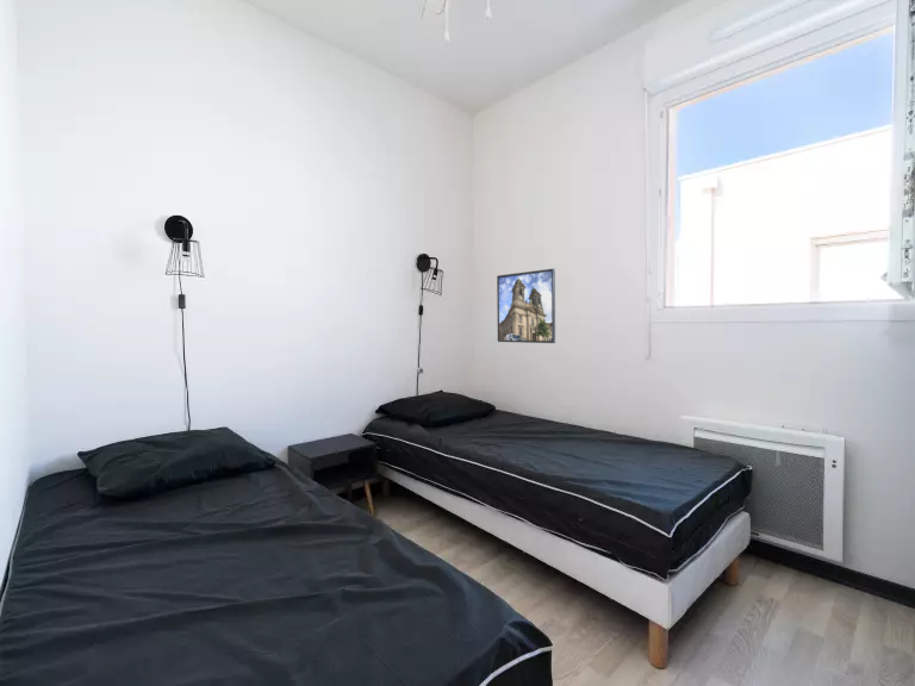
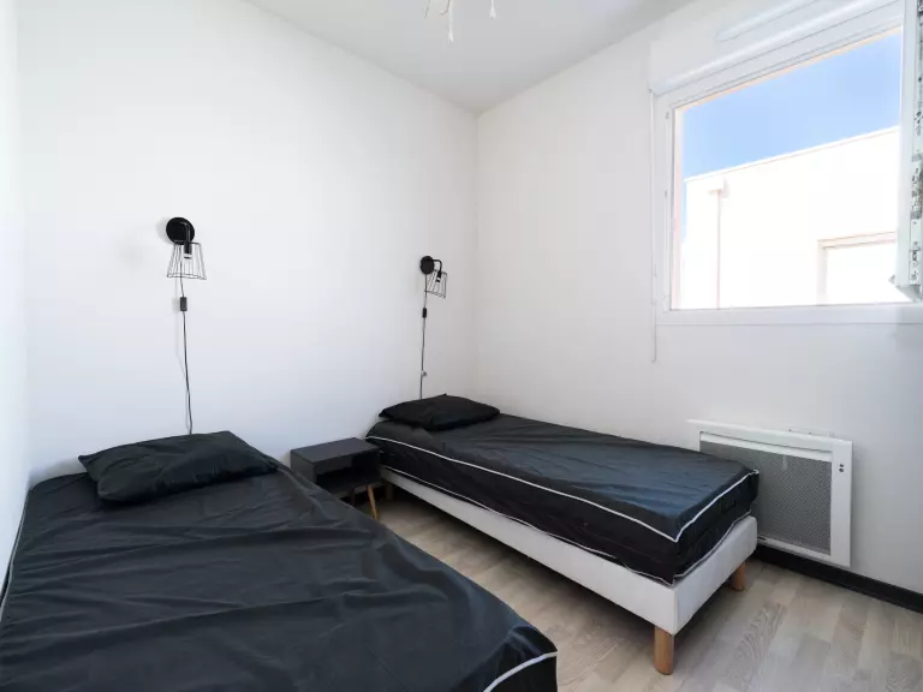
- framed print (524, 307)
